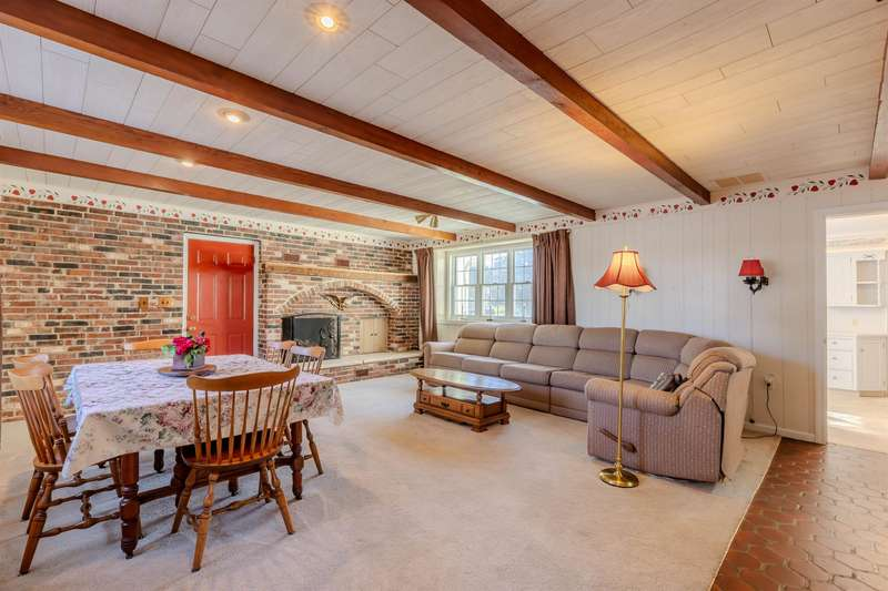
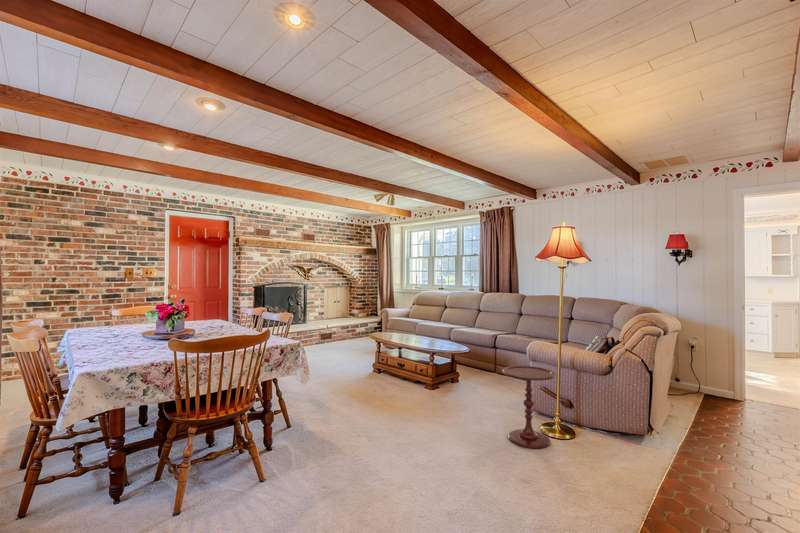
+ side table (528, 405)
